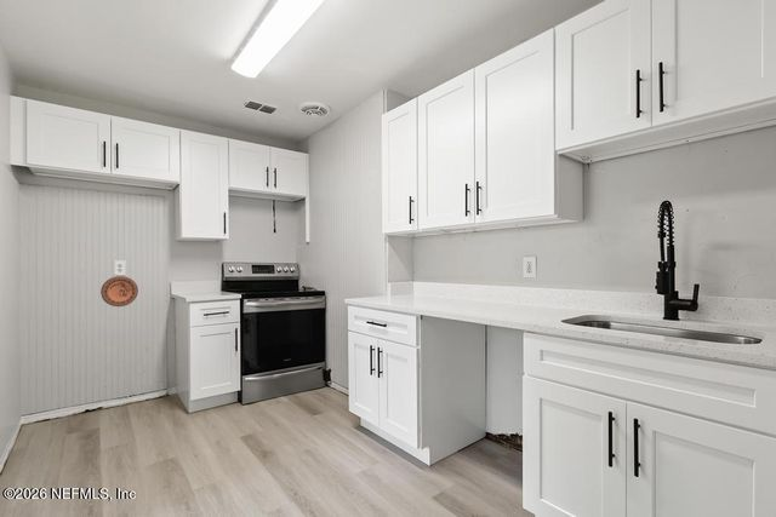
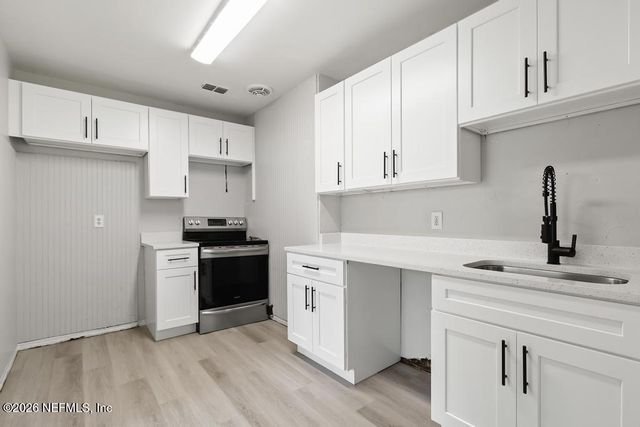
- decorative plate (119, 291)
